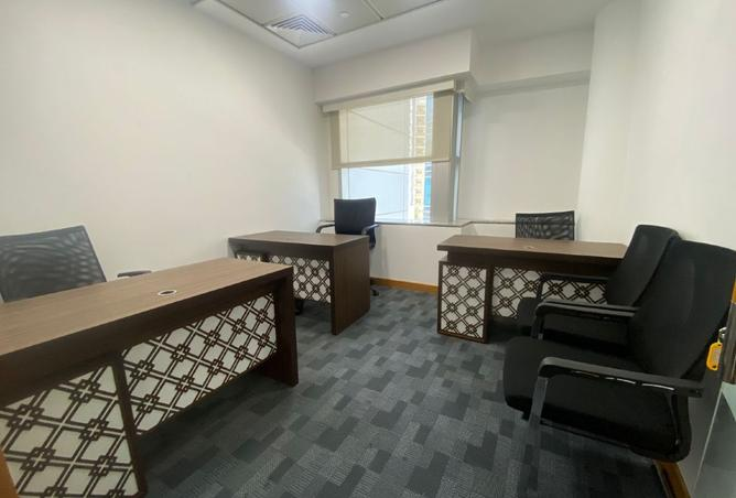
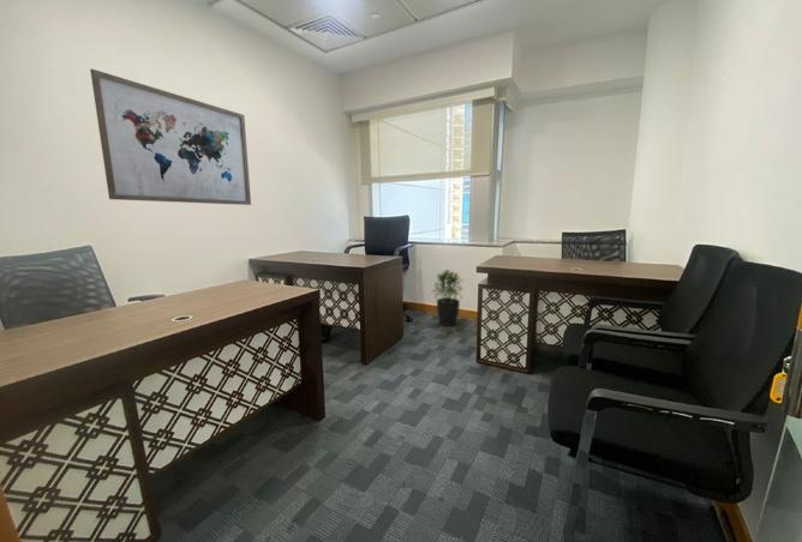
+ potted plant (445, 296)
+ wall art (186, 150)
